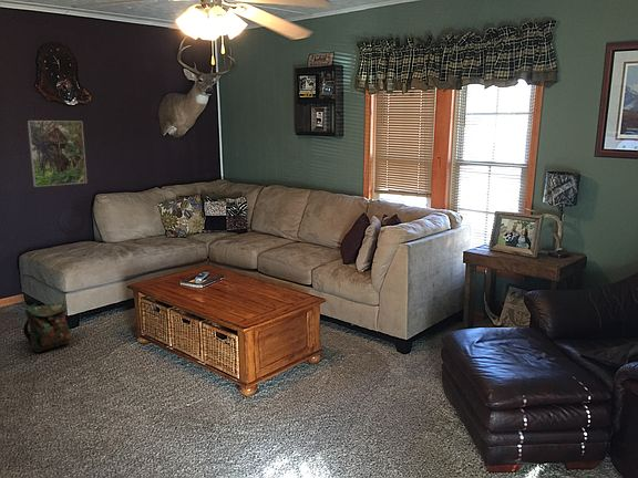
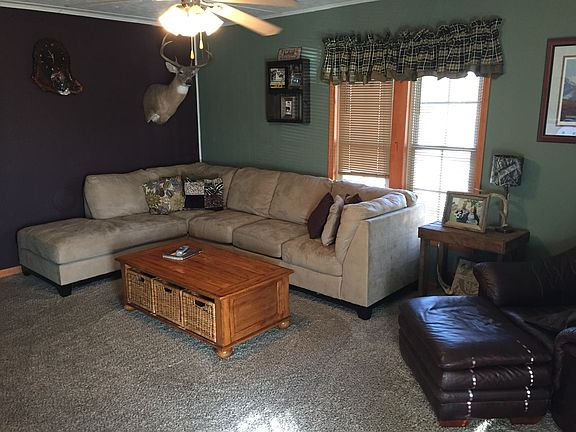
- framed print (58, 153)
- backpack (44, 323)
